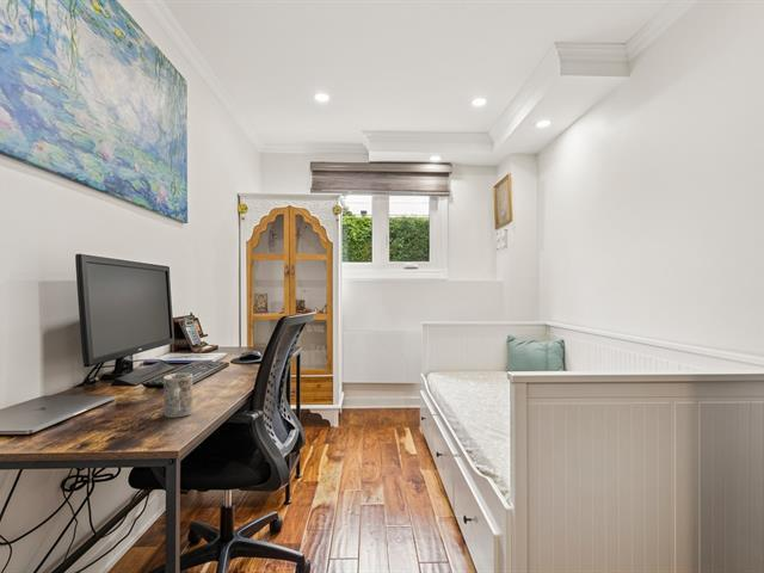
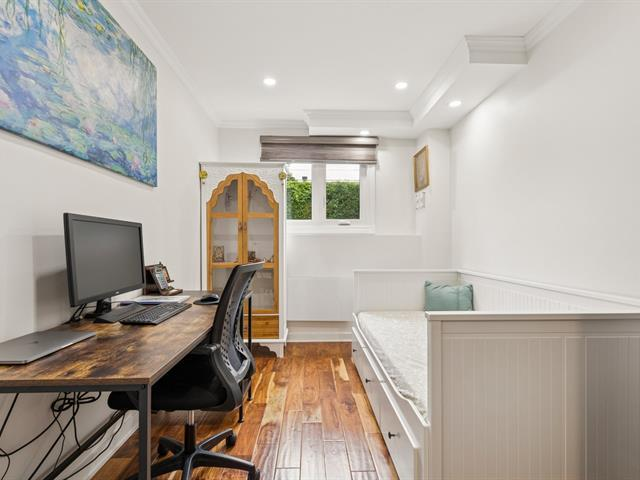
- mug (178, 395)
